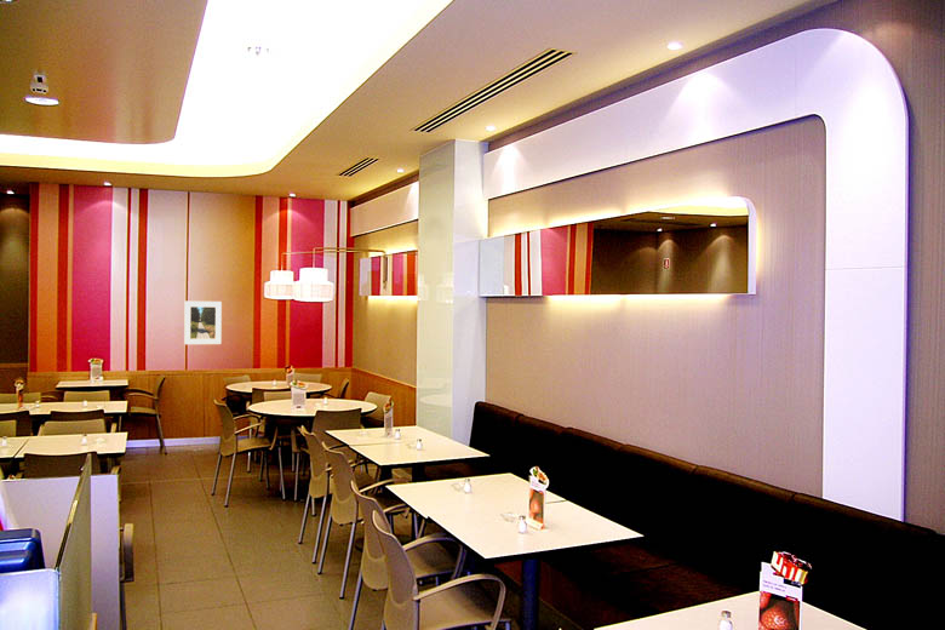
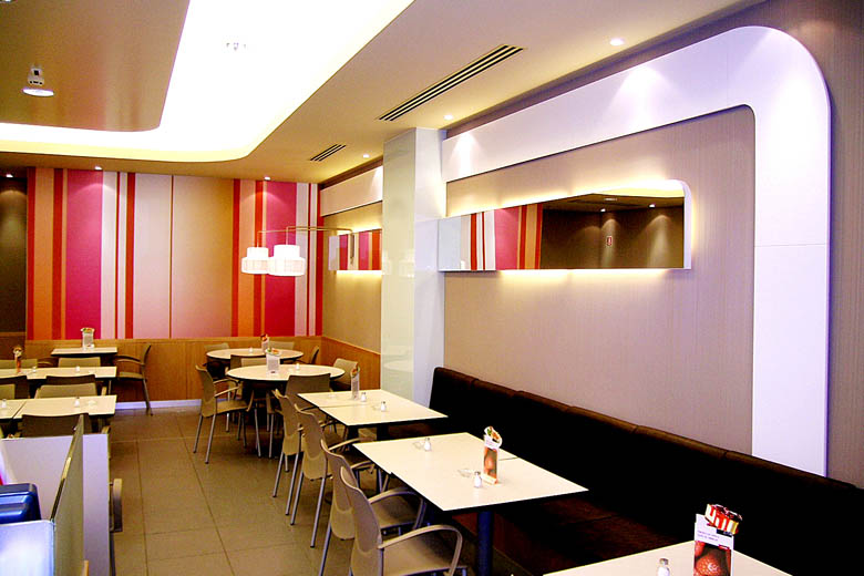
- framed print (202, 322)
